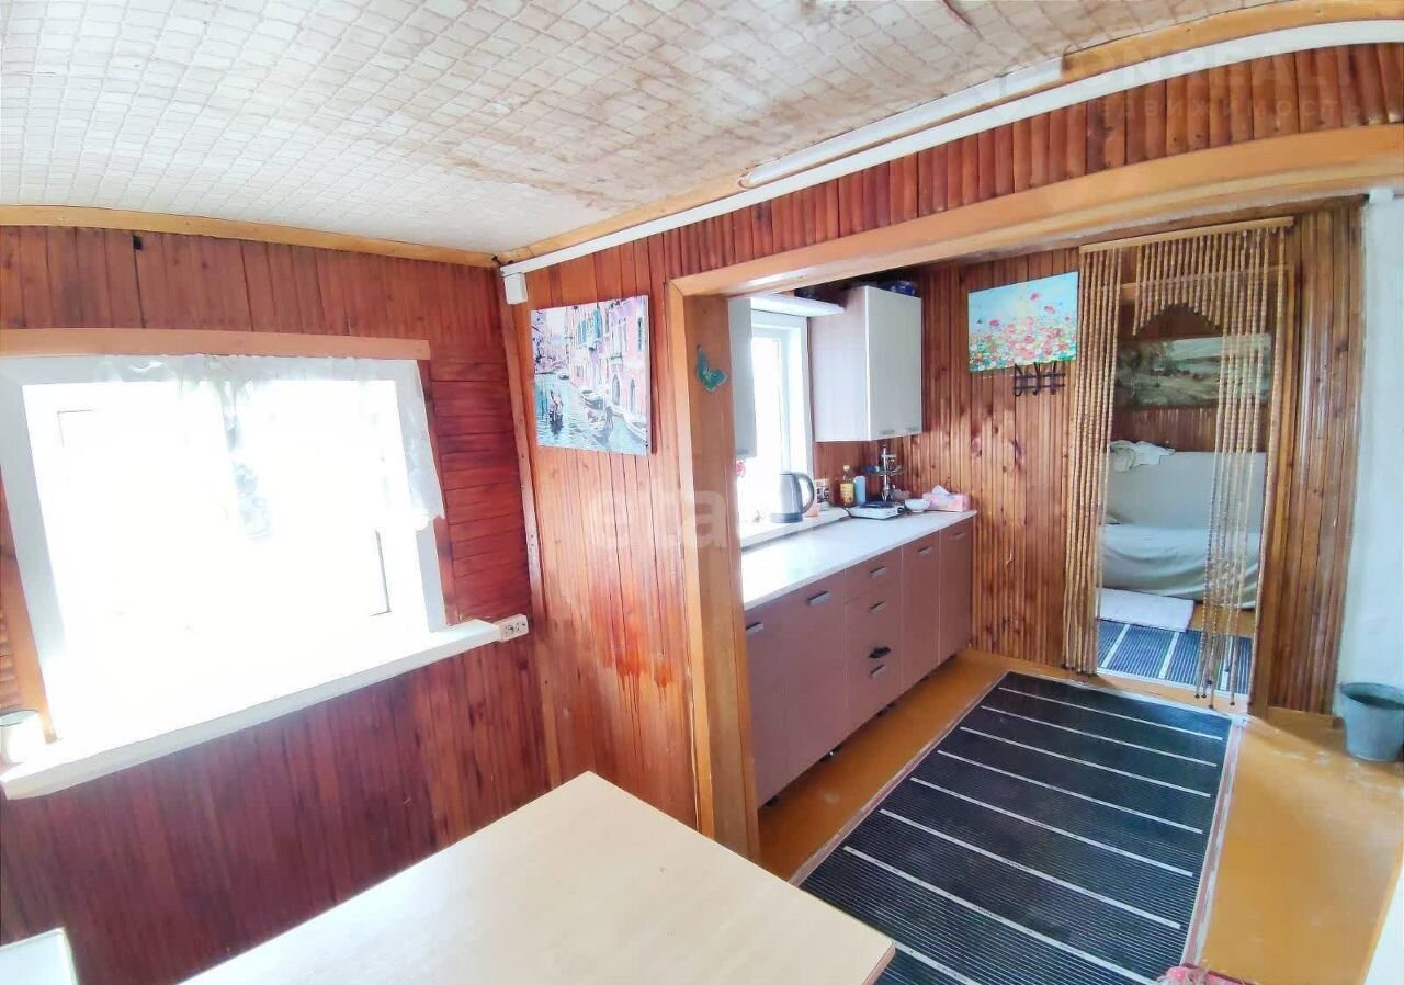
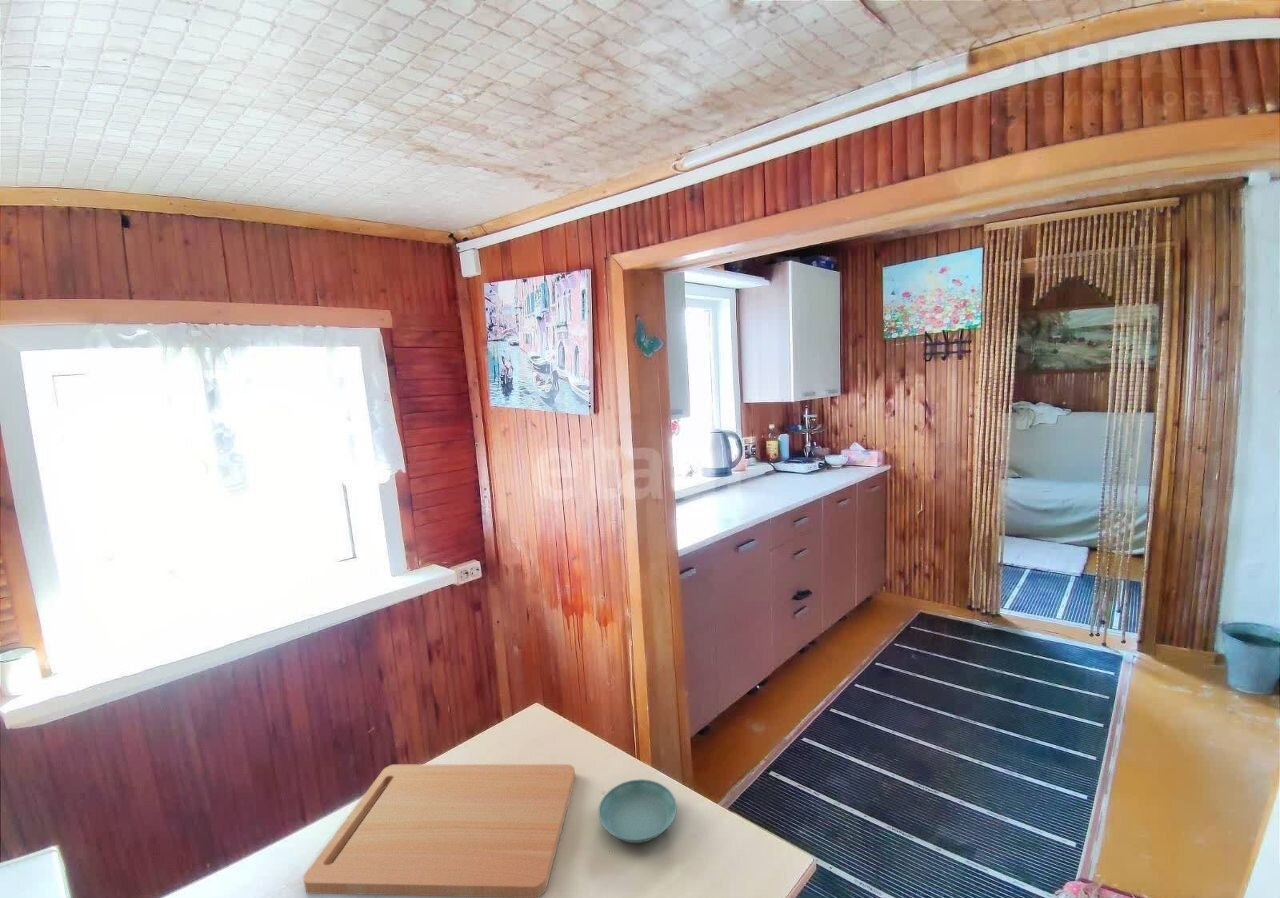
+ cutting board (453, 821)
+ saucer (638, 813)
